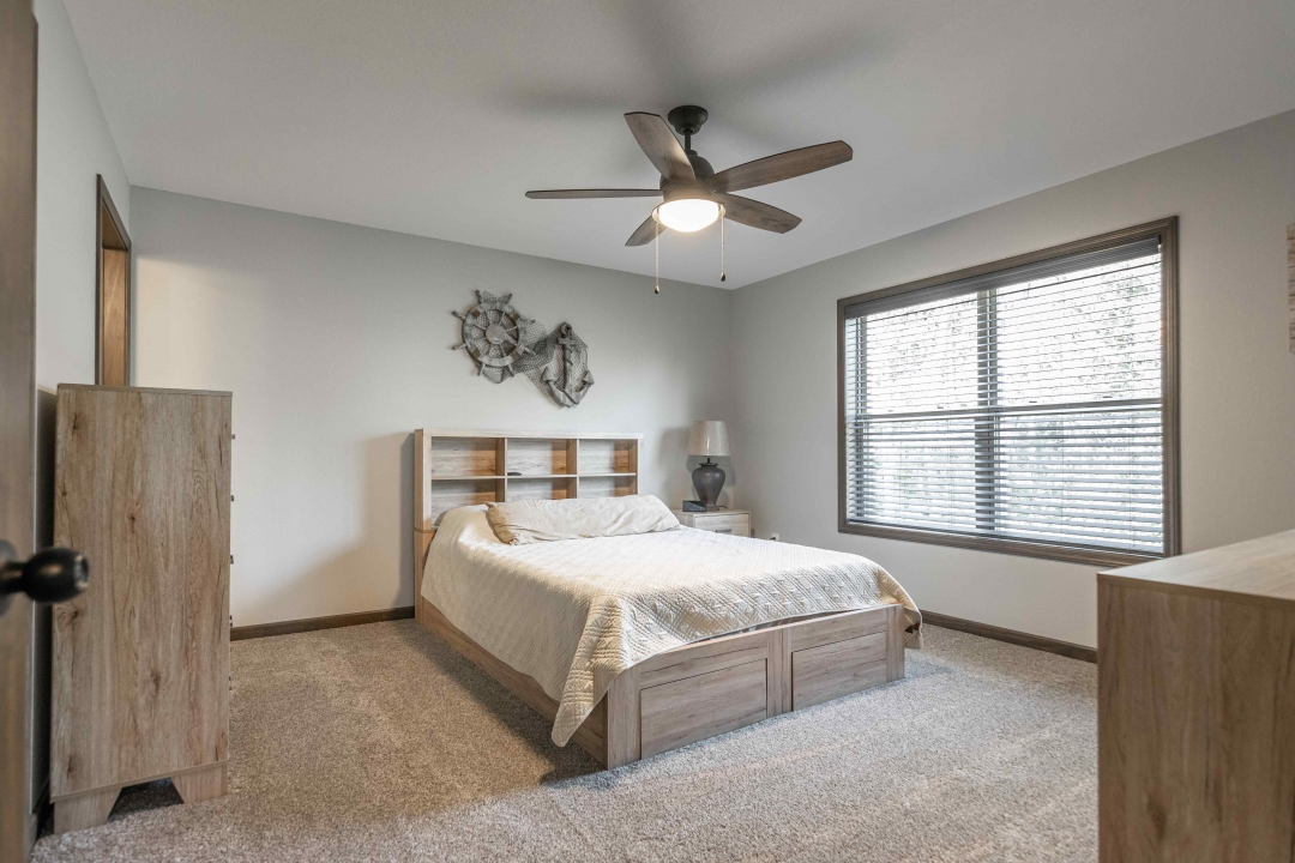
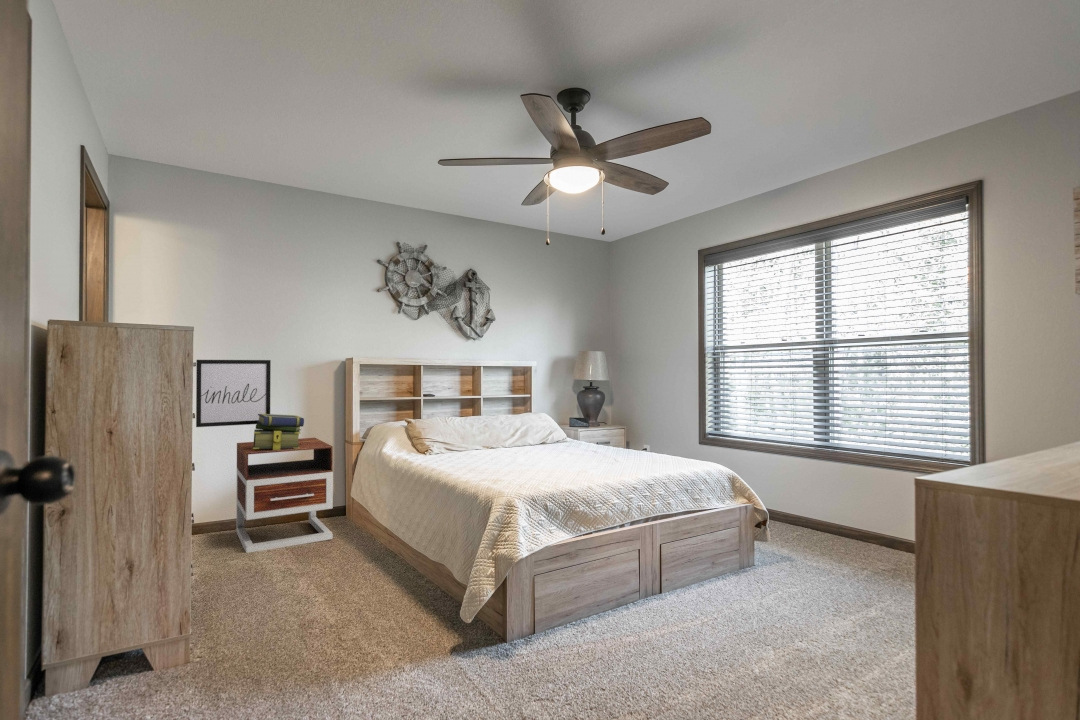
+ nightstand (284, 490)
+ wall art (234, 392)
+ stack of books (278, 430)
